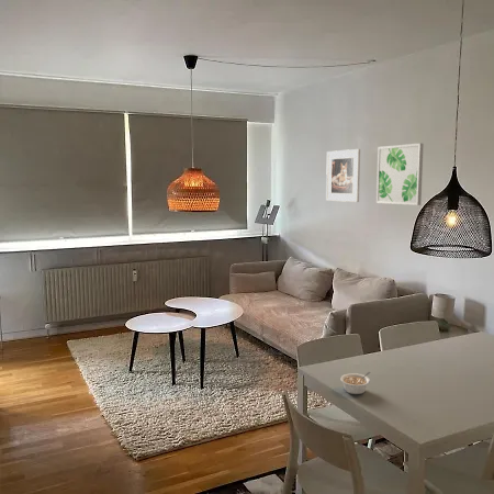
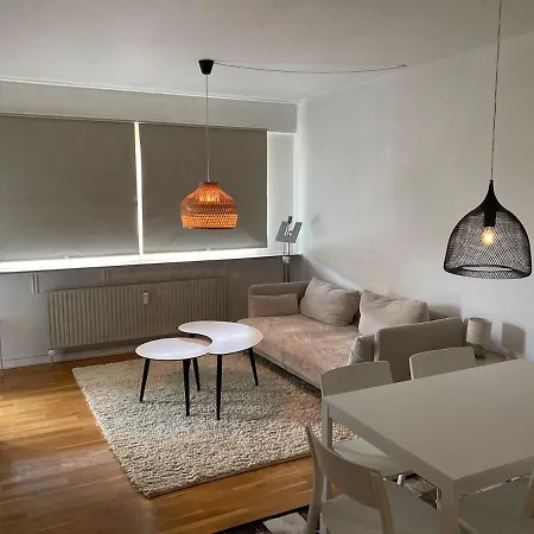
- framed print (341, 176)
- wall art (398, 175)
- legume (355, 382)
